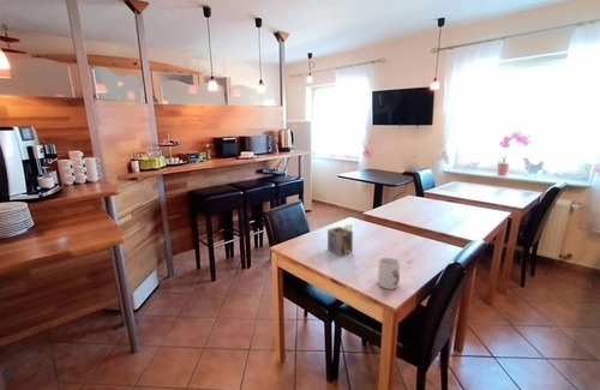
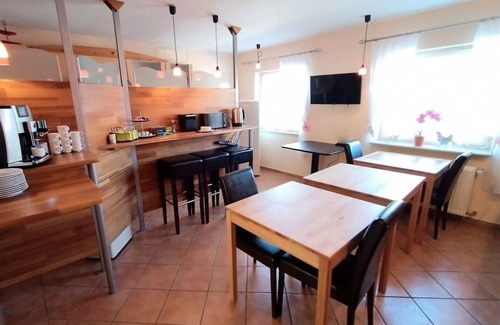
- mug (390, 271)
- napkin holder (340, 236)
